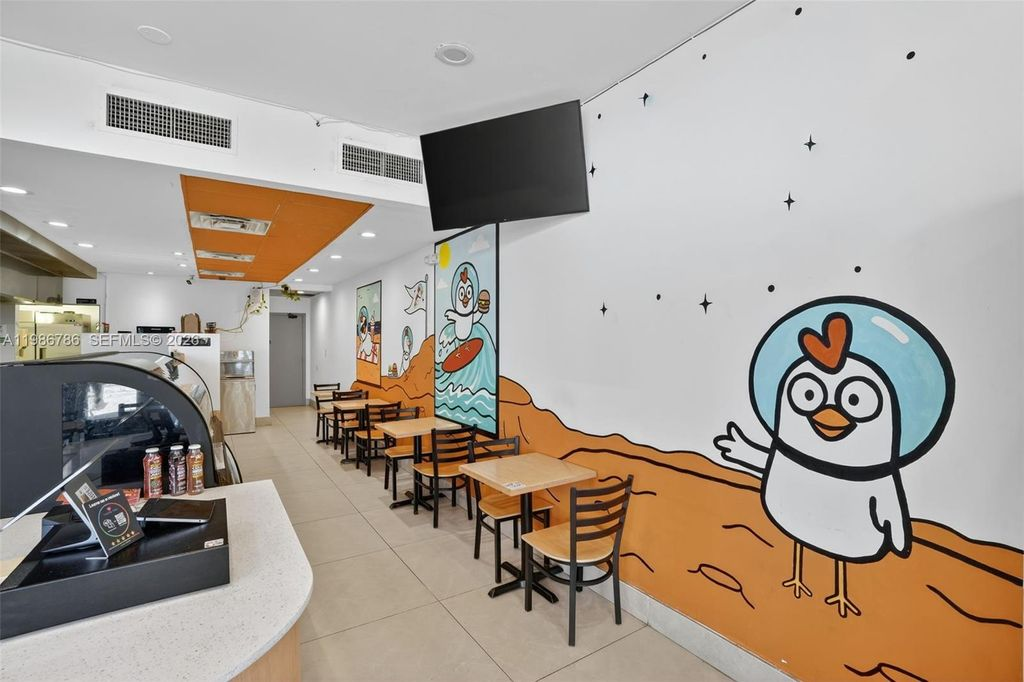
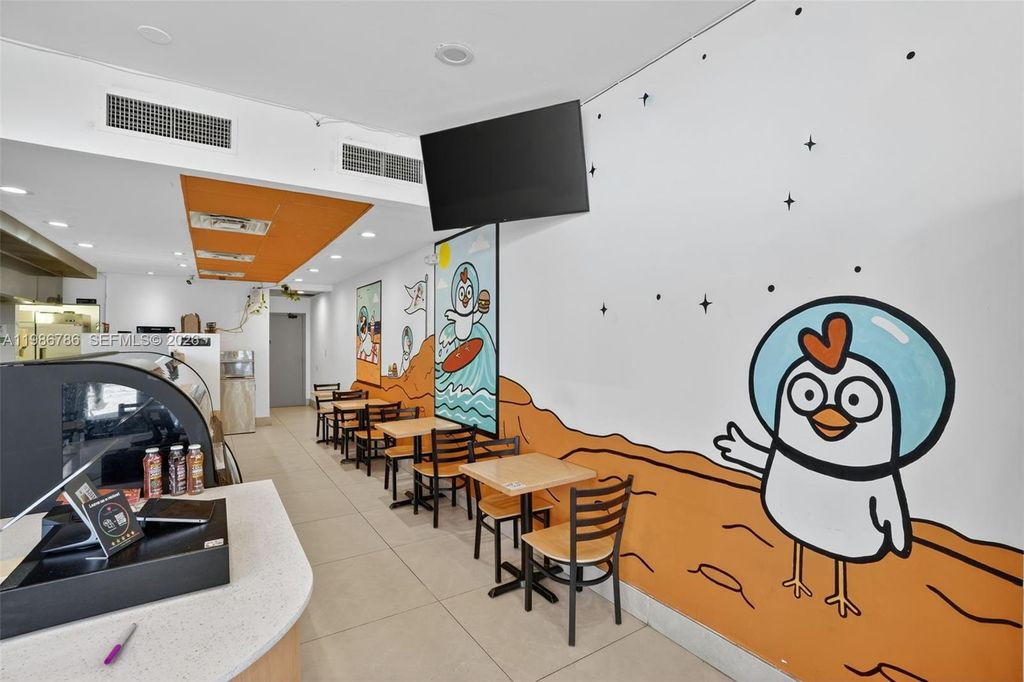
+ pen (121, 642)
